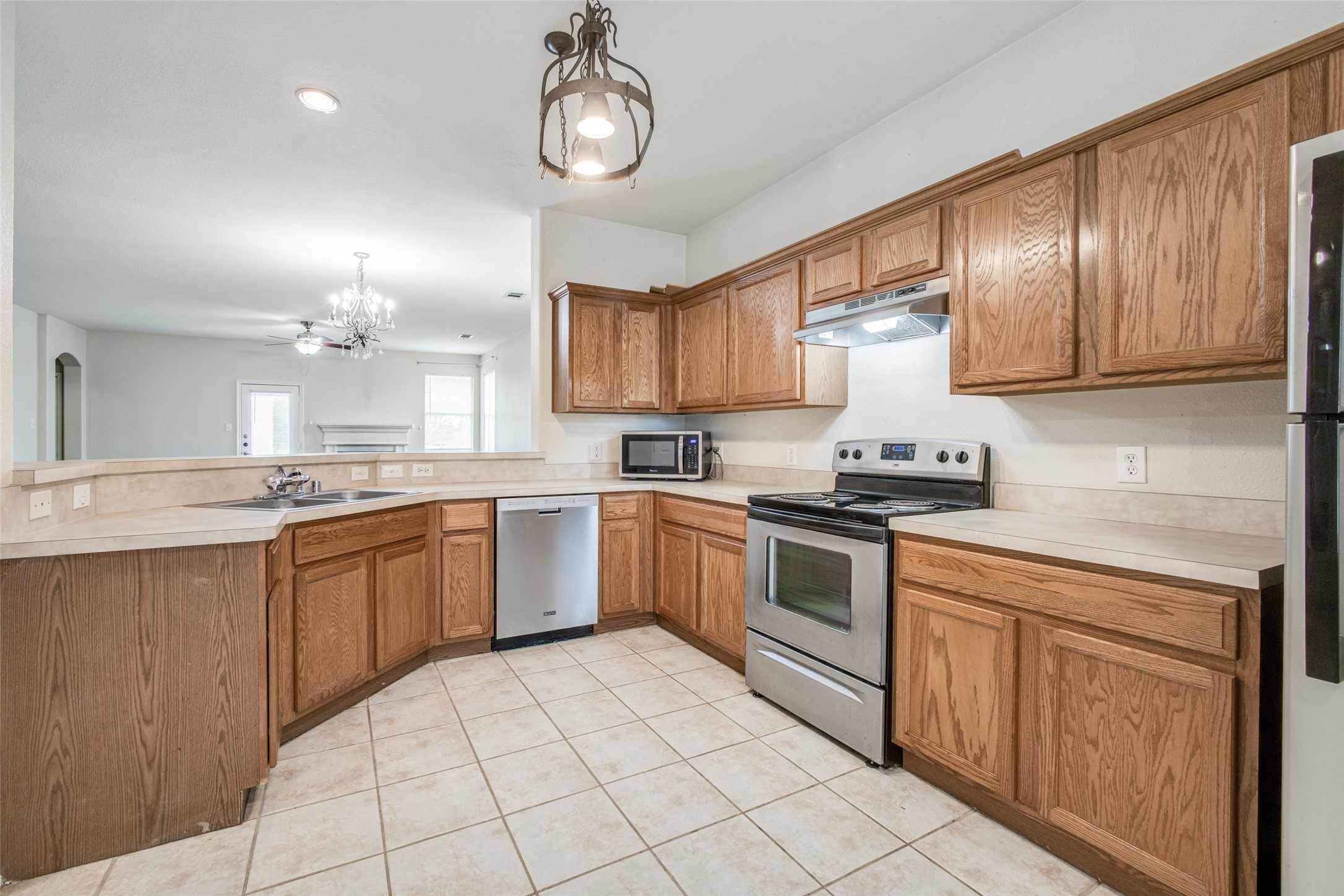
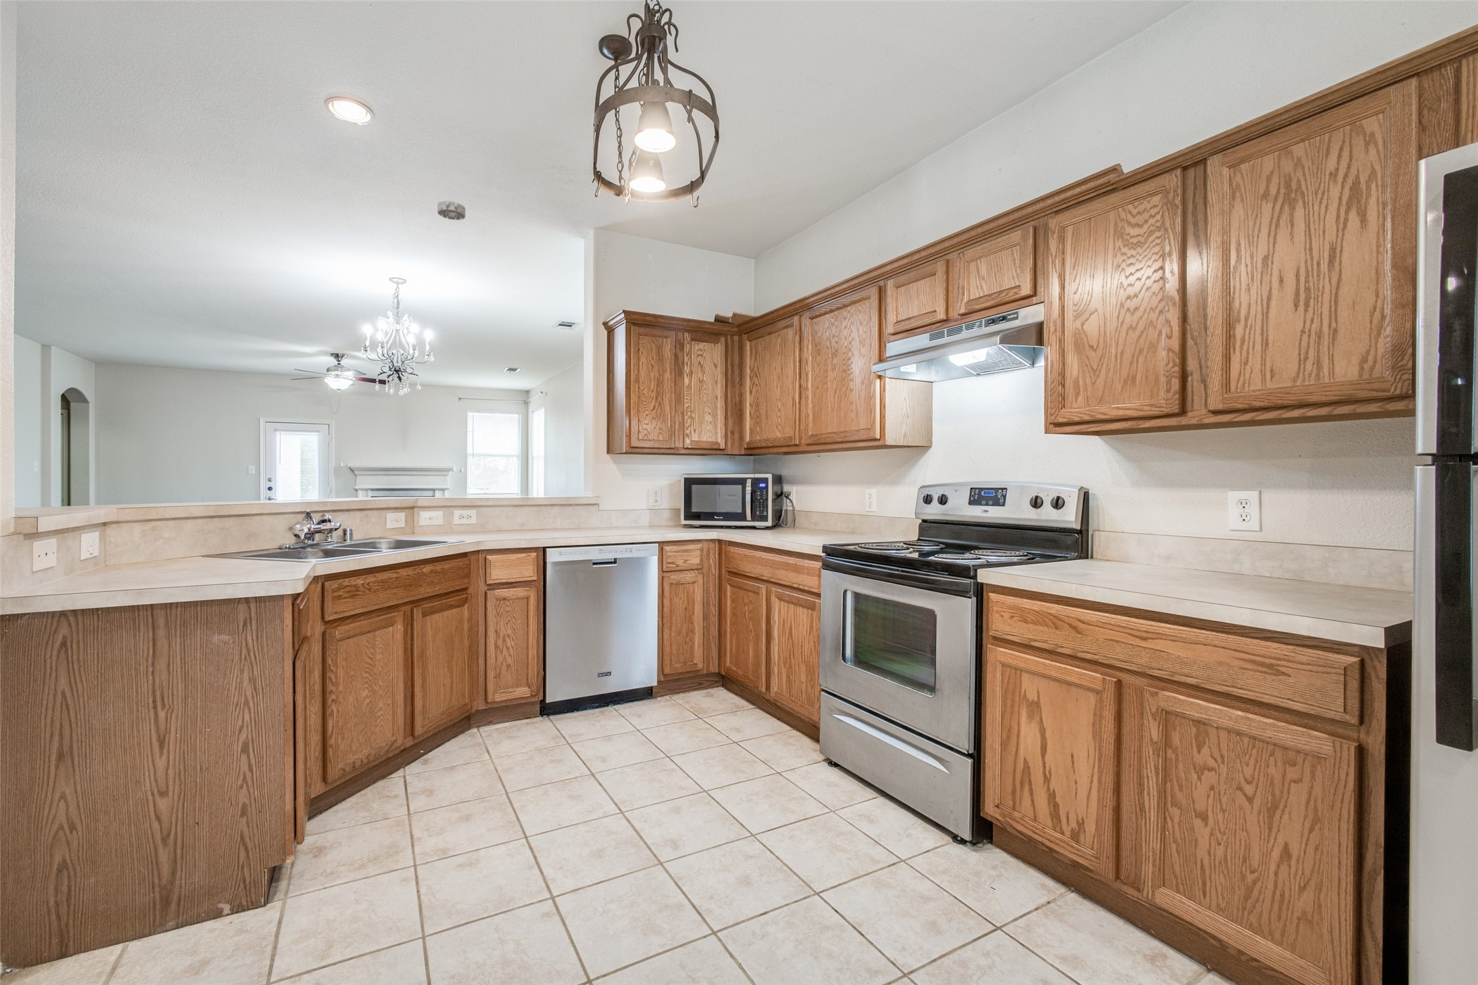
+ smoke detector (451, 210)
